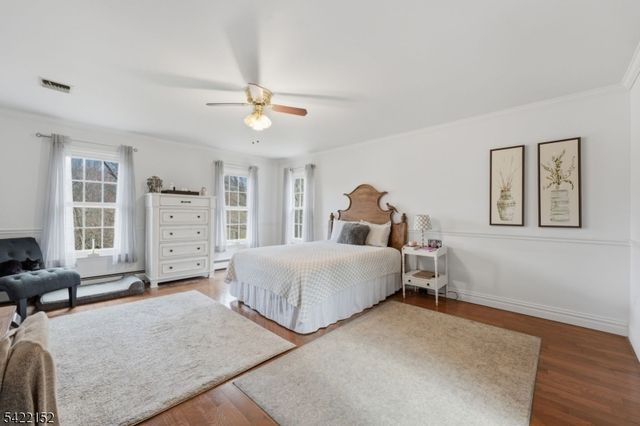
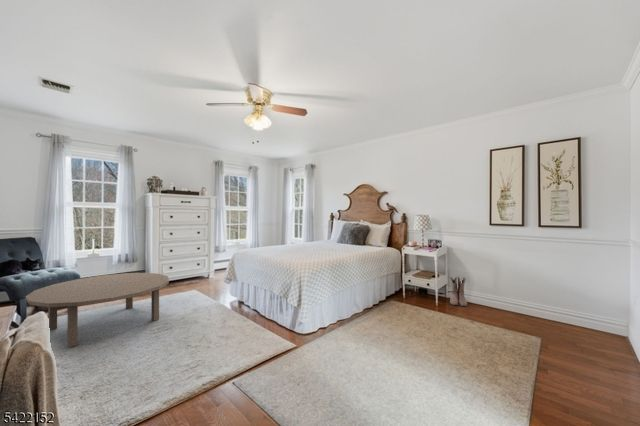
+ boots (458, 290)
+ coffee table (106, 301)
